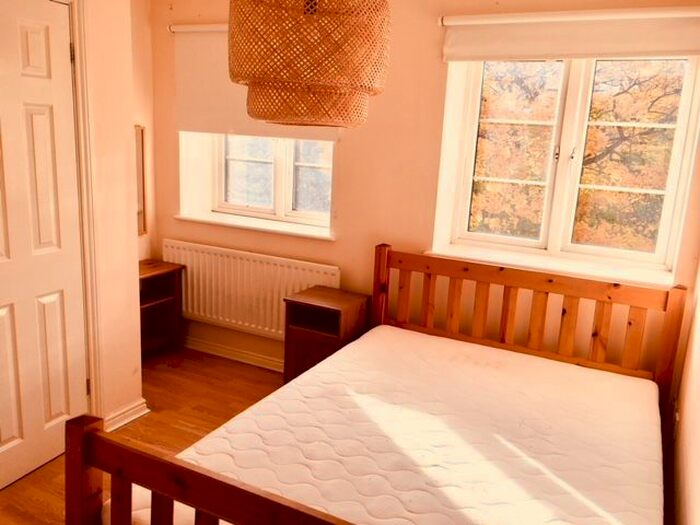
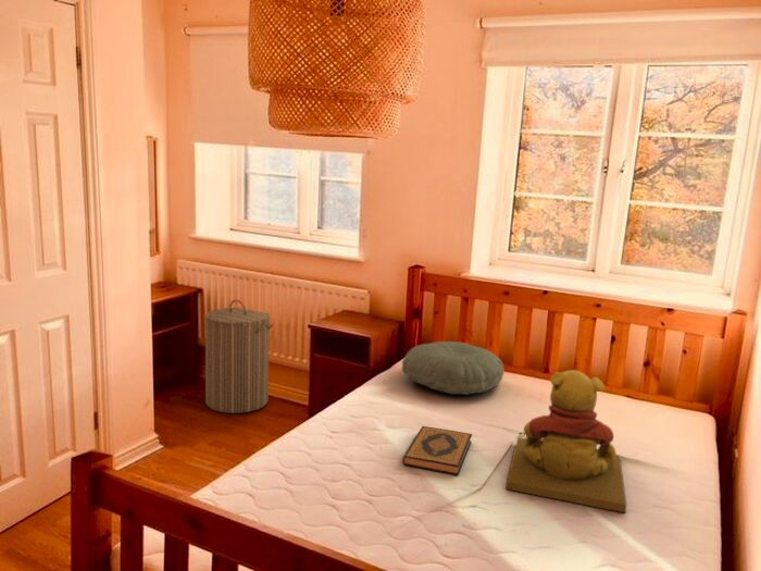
+ laundry hamper (237, 351)
+ pillow (453, 365)
+ teddy bear (571, 422)
+ hardback book (438, 448)
